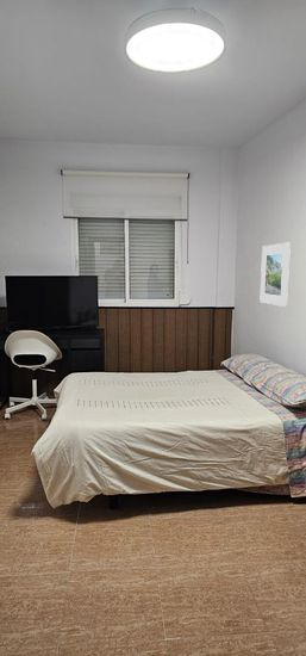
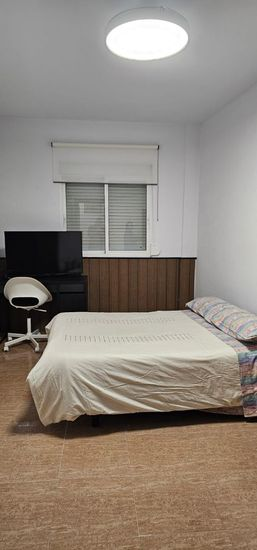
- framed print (274, 274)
